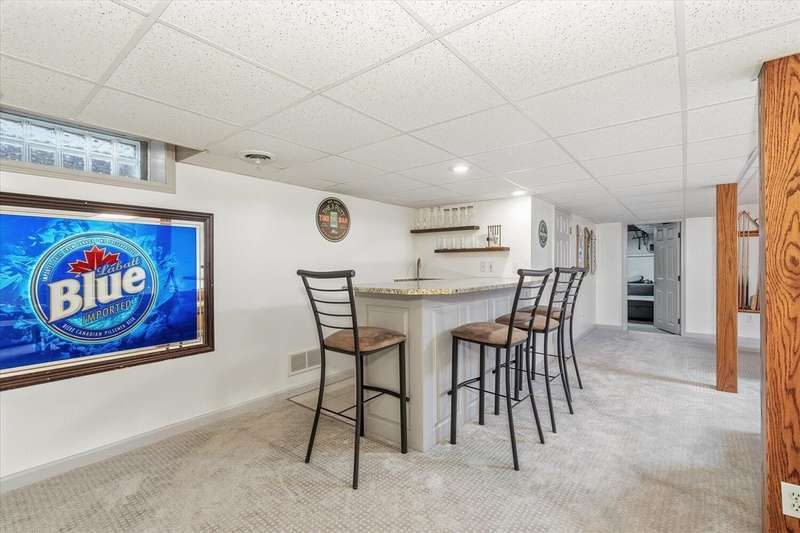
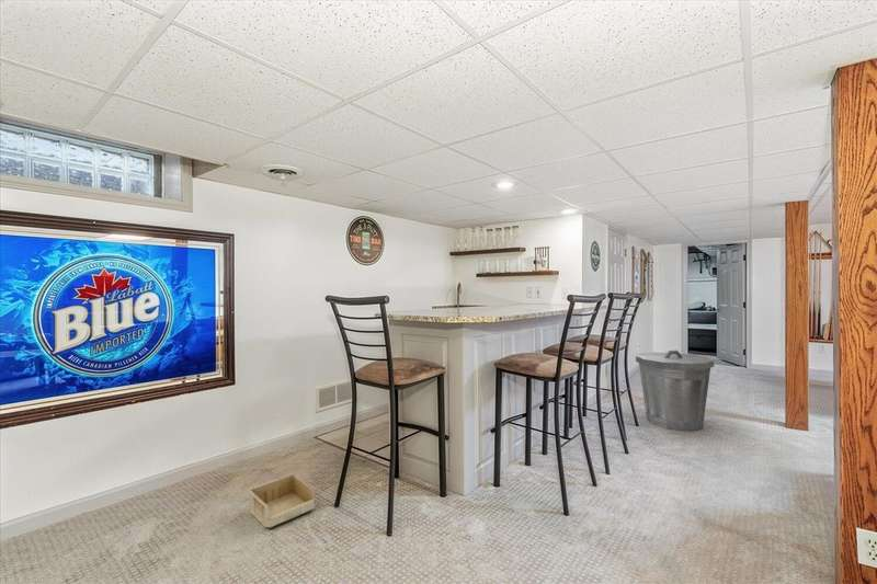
+ trash can (673, 386)
+ storage bin (282, 500)
